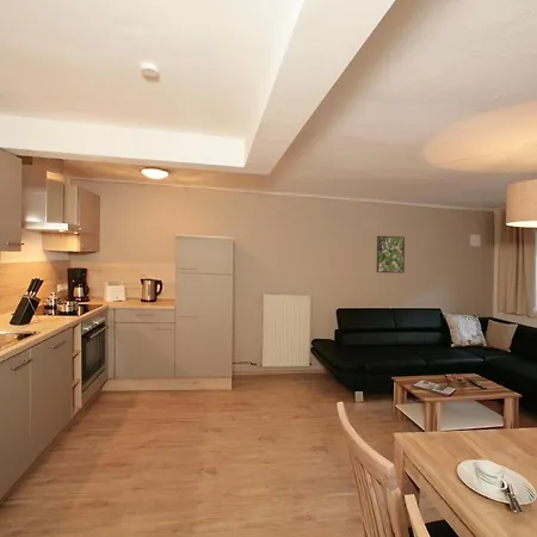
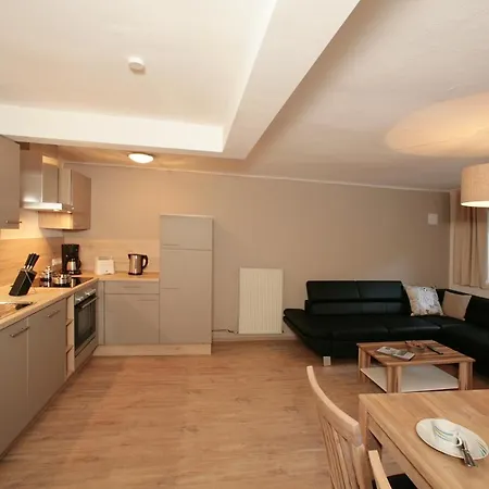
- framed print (390, 254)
